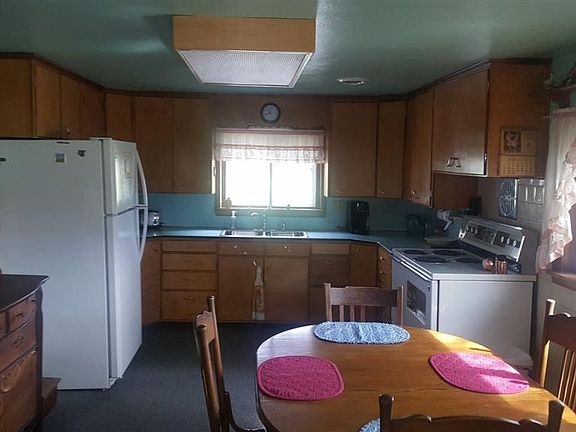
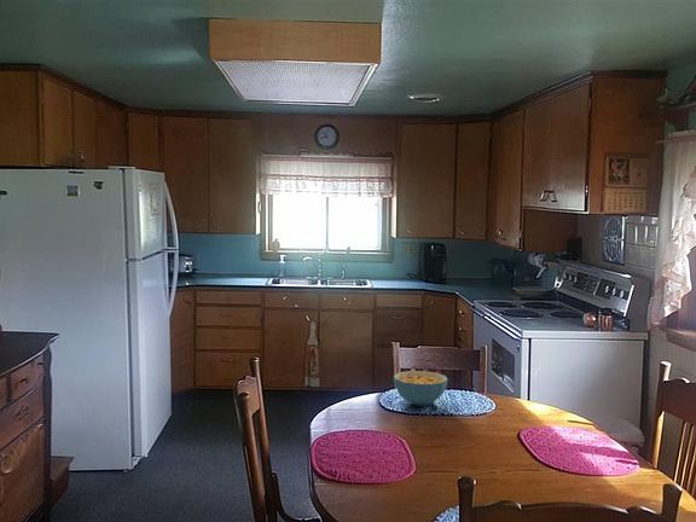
+ cereal bowl (419, 390)
